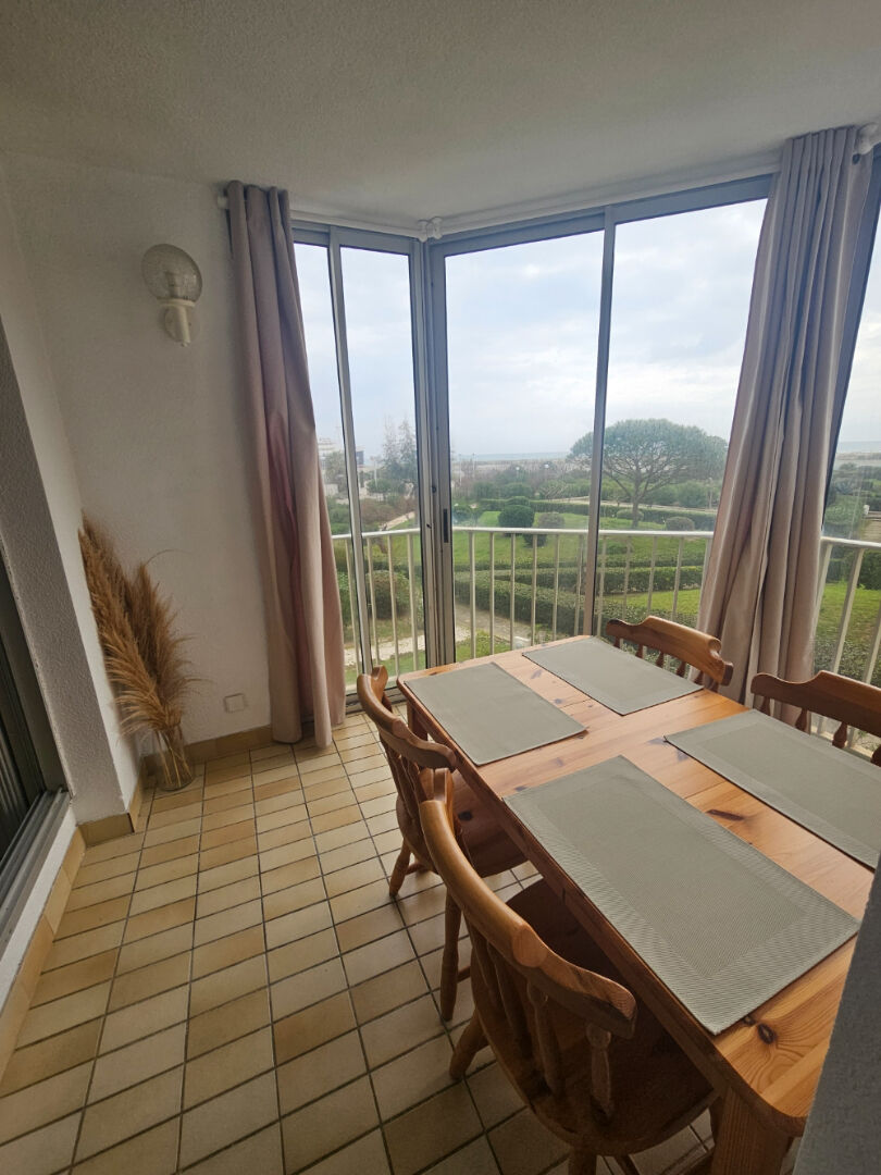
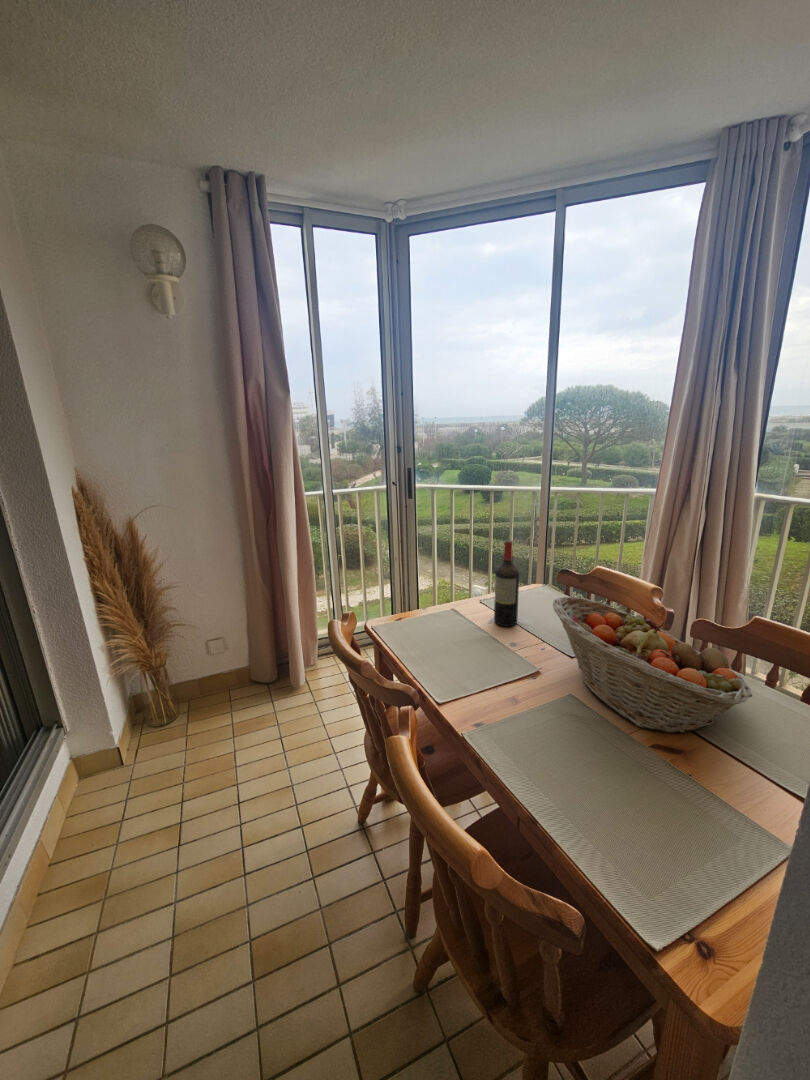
+ wine bottle (507, 582)
+ fruit basket (637, 653)
